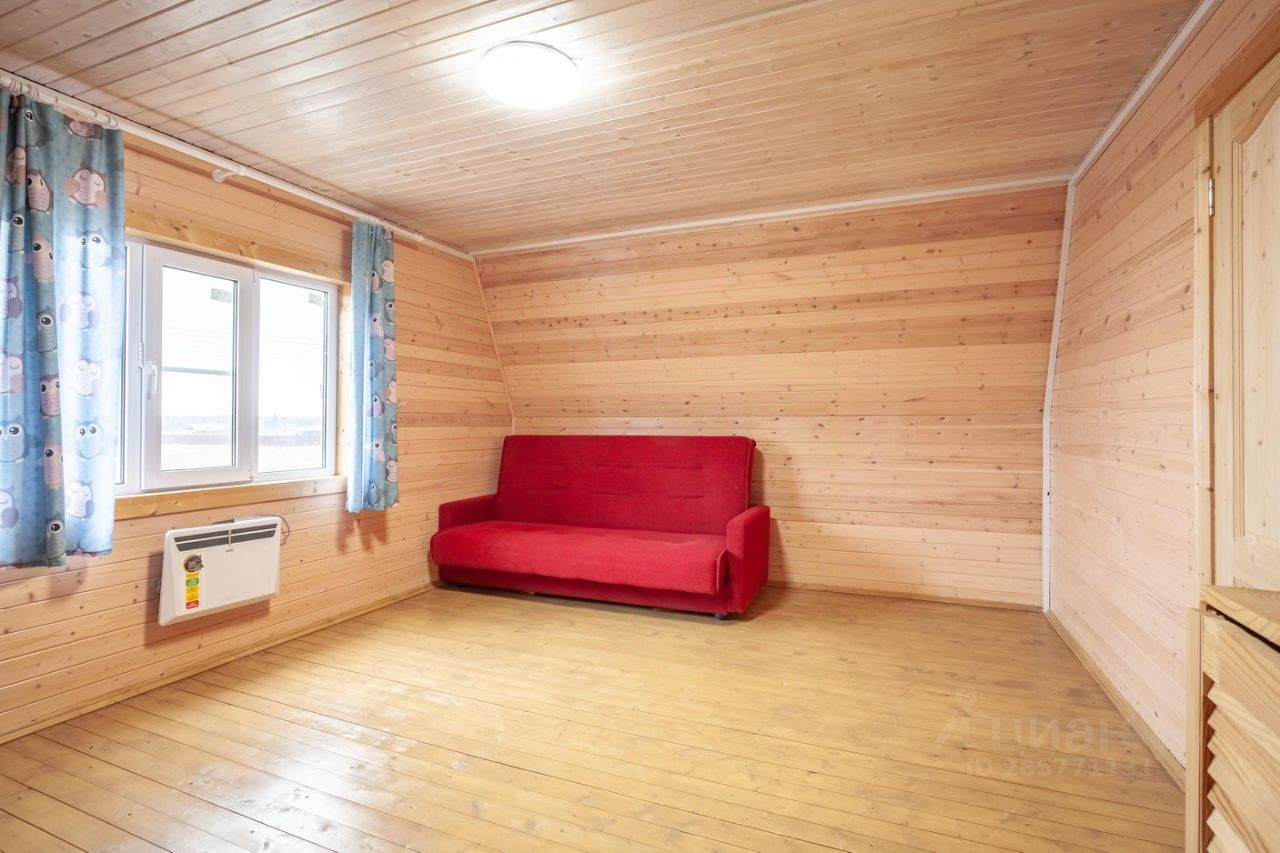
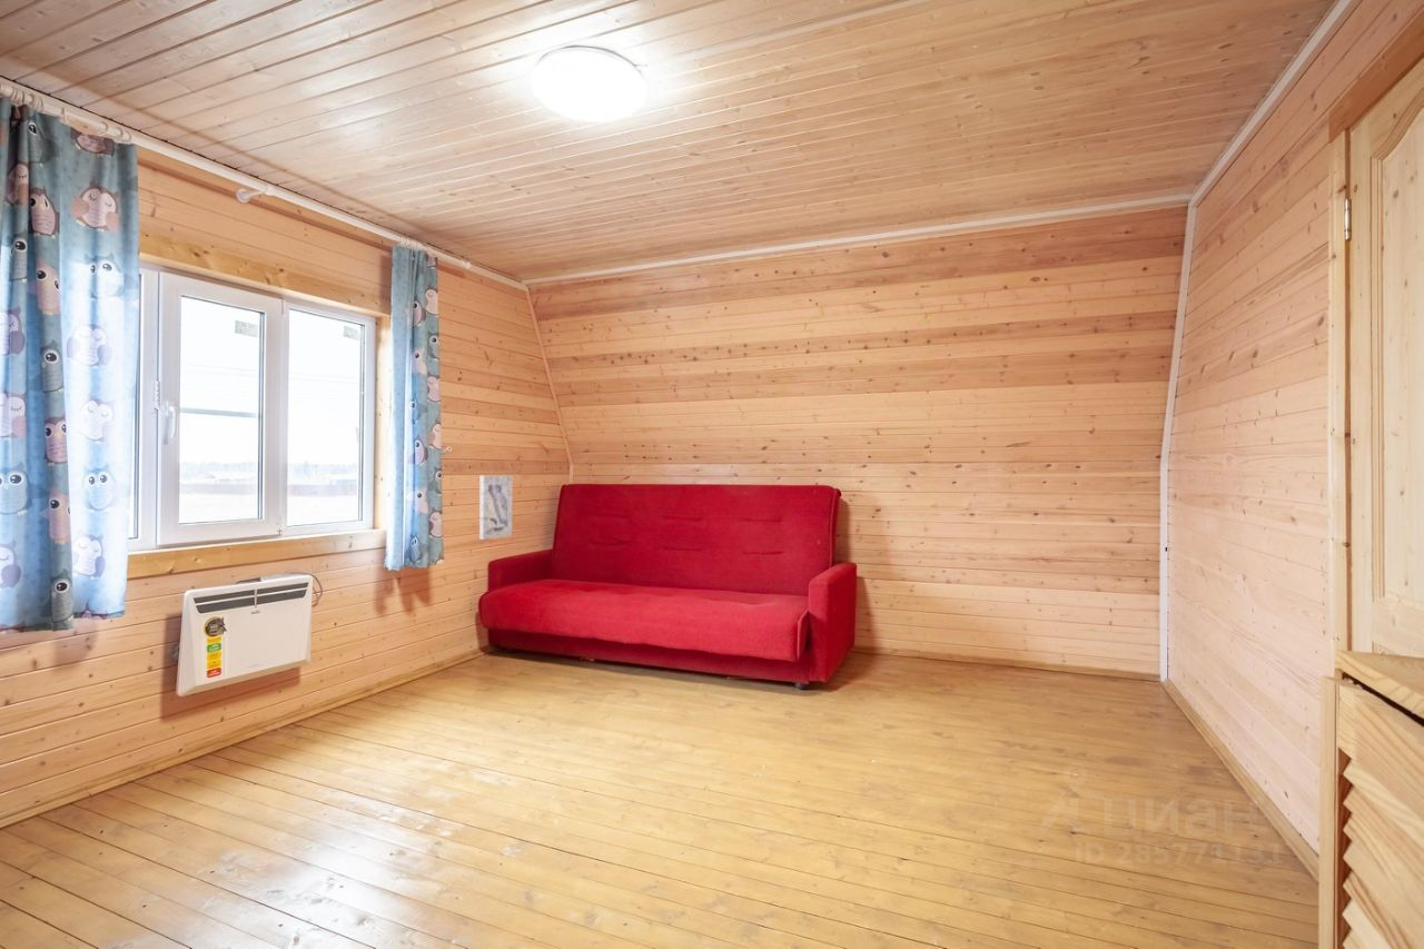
+ wall art (496, 506)
